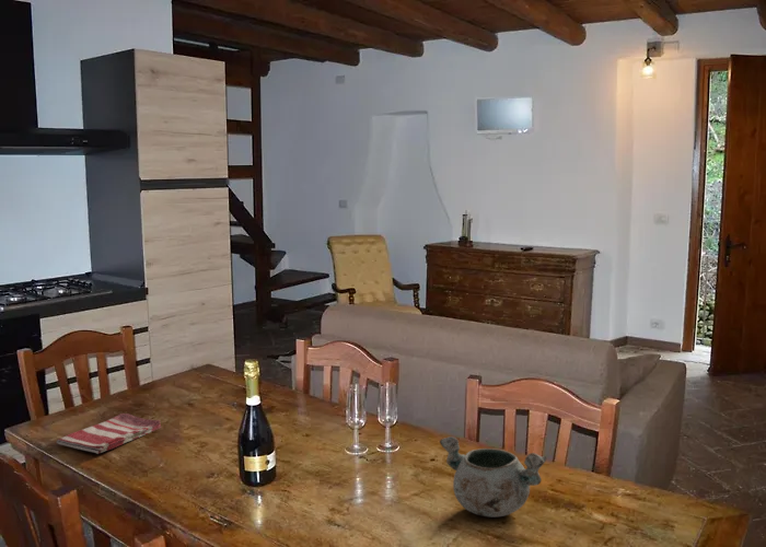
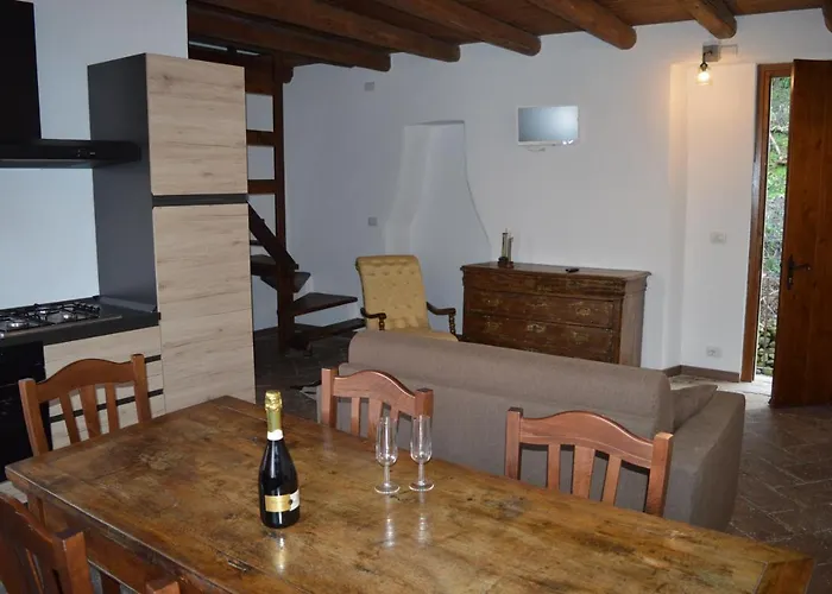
- decorative bowl (489, 476)
- dish towel (111, 431)
